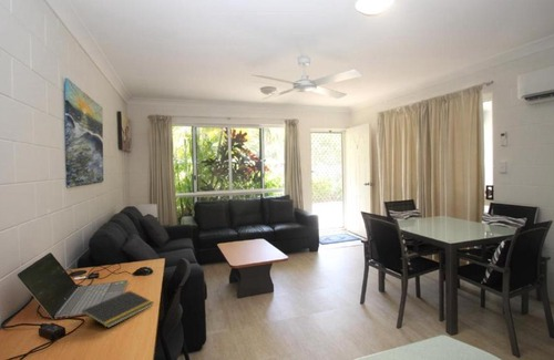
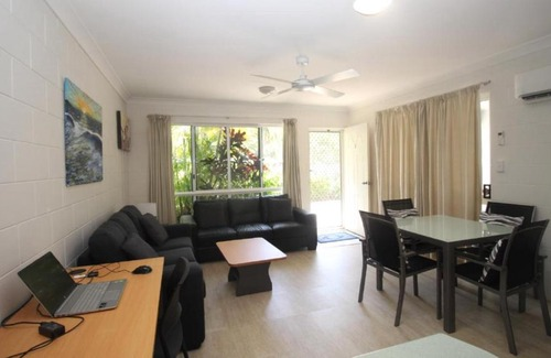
- notepad (120, 307)
